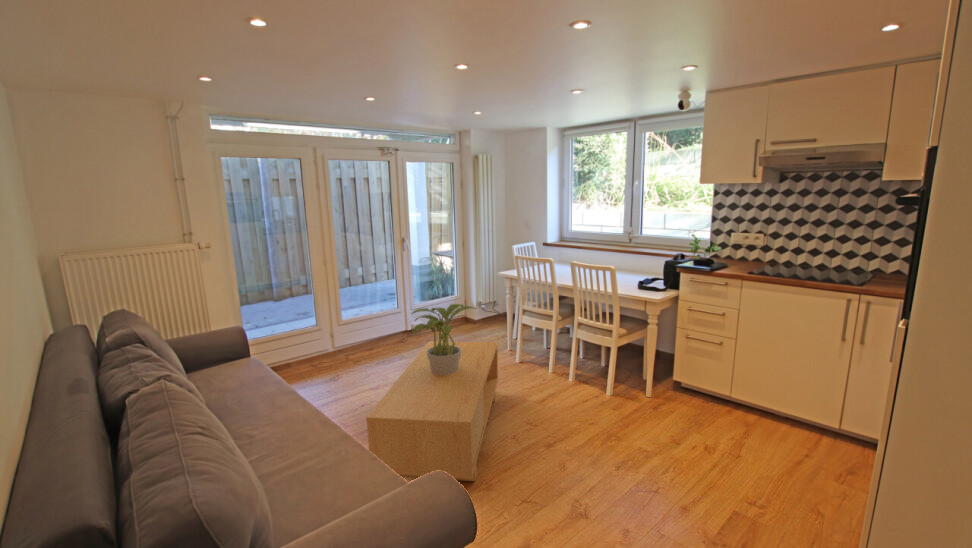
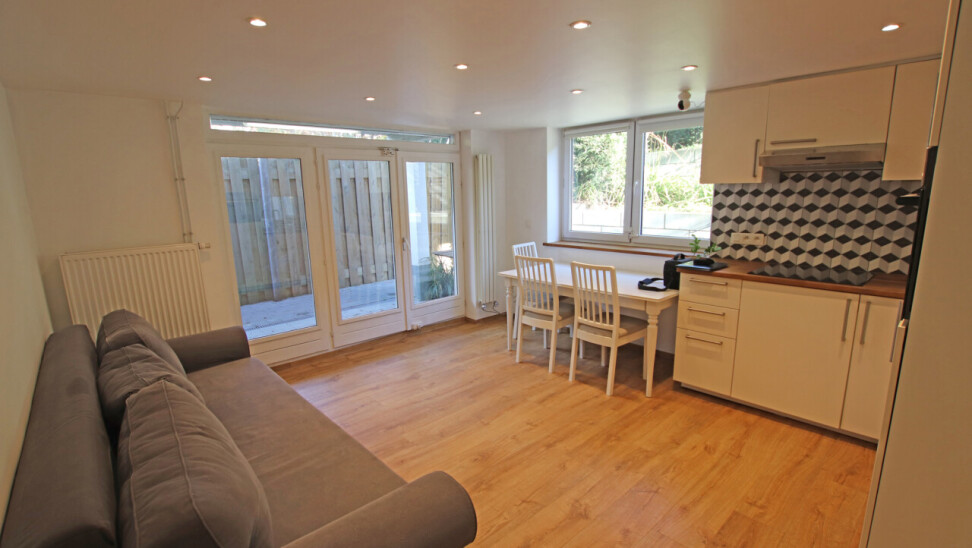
- coffee table (446, 402)
- potted plant (443, 338)
